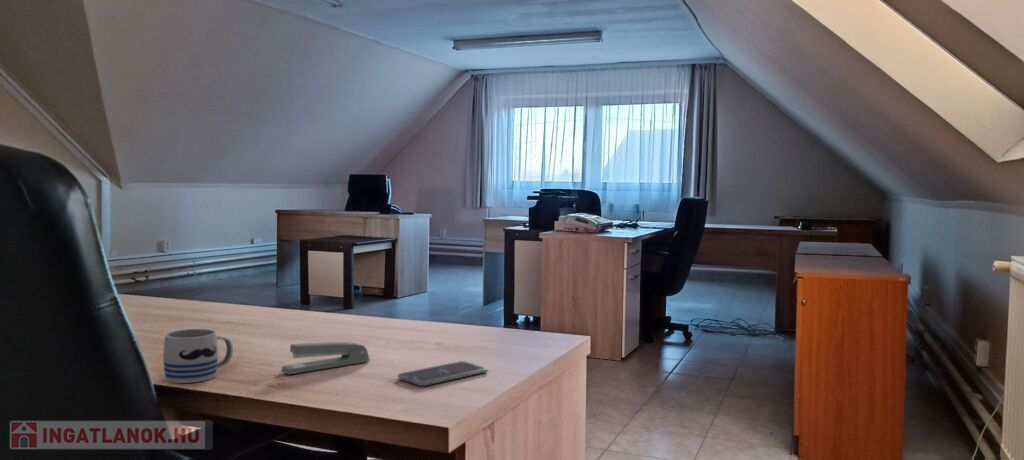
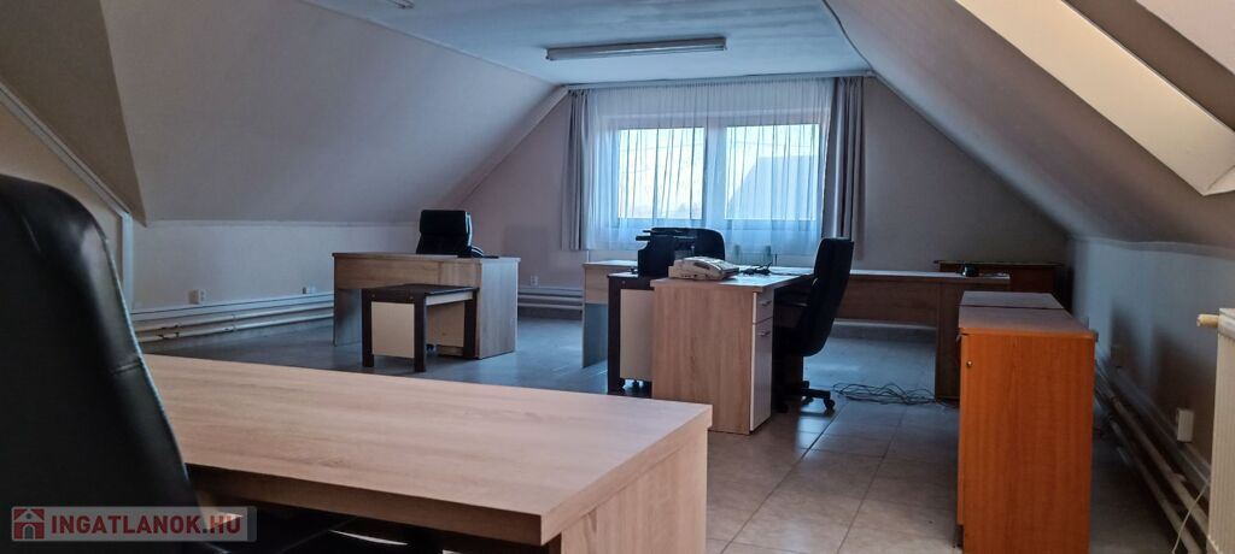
- stapler (326, 353)
- mug (199, 353)
- smartphone (443, 372)
